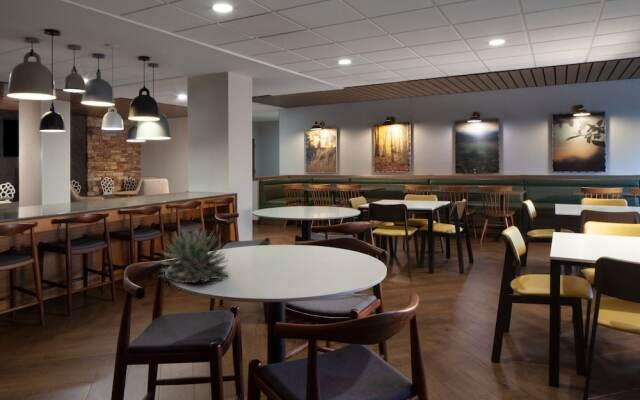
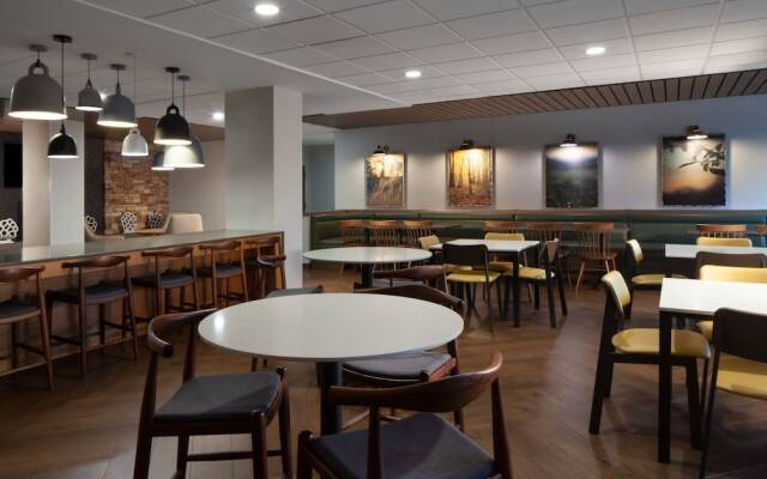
- succulent plant (196, 252)
